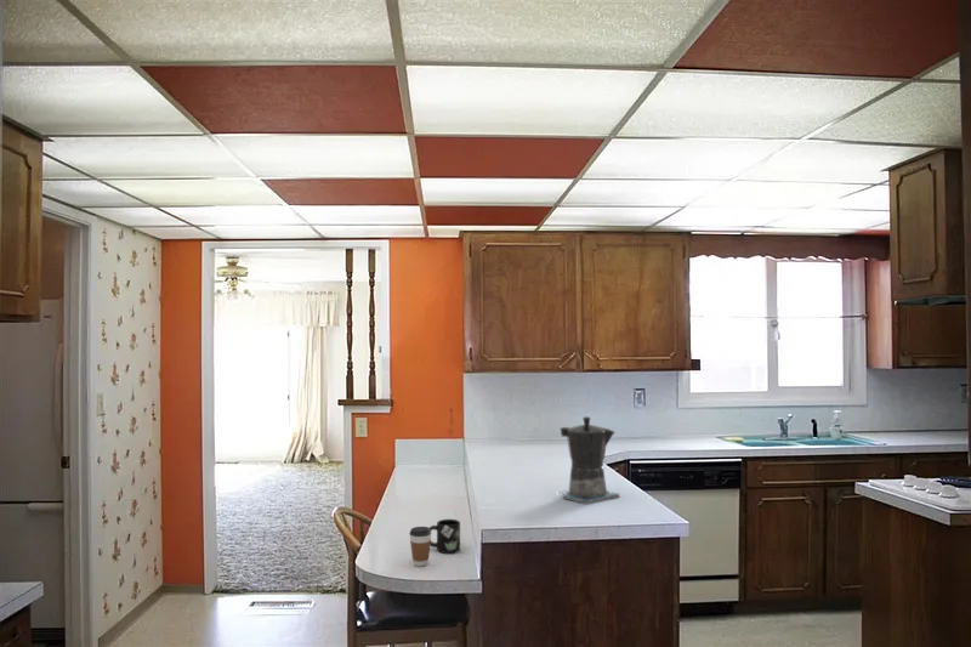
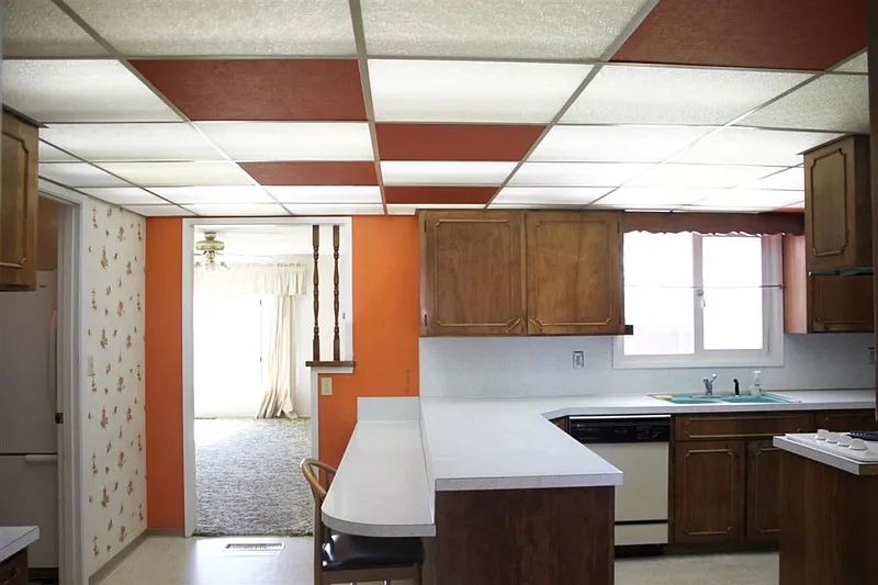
- mug (443, 535)
- coffee maker (586, 456)
- coffee cup (420, 545)
